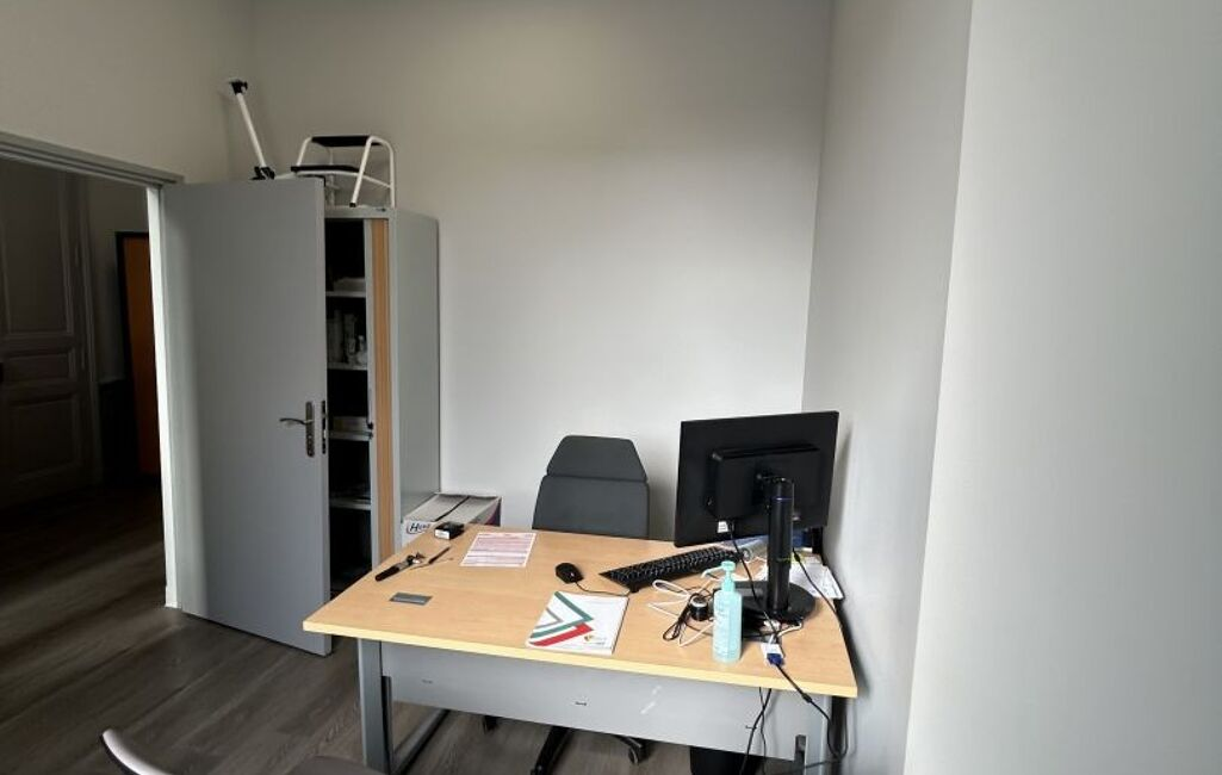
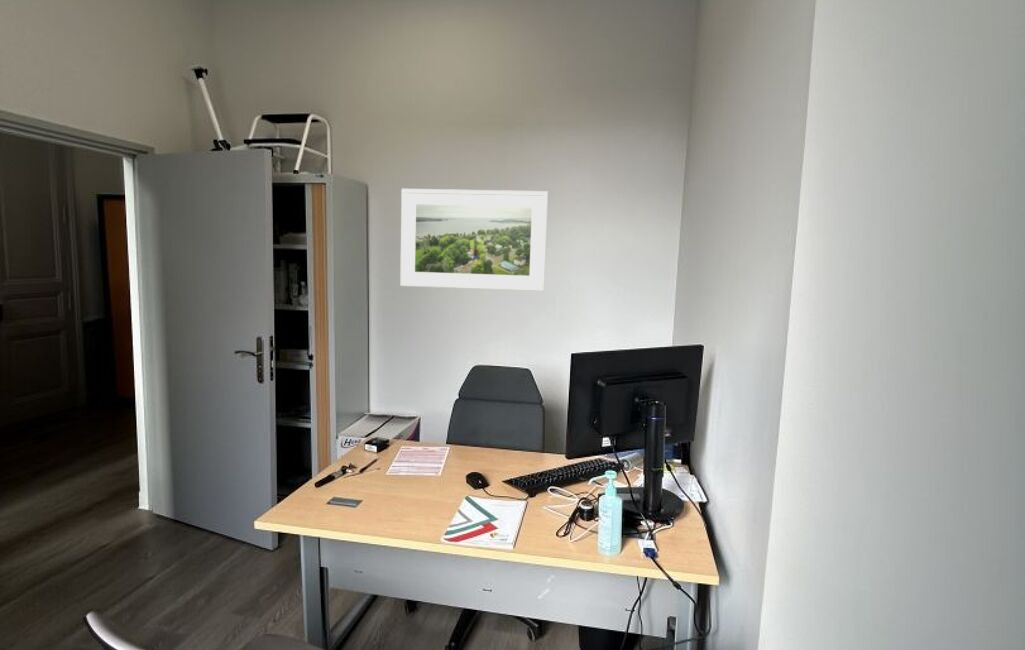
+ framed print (472, 239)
